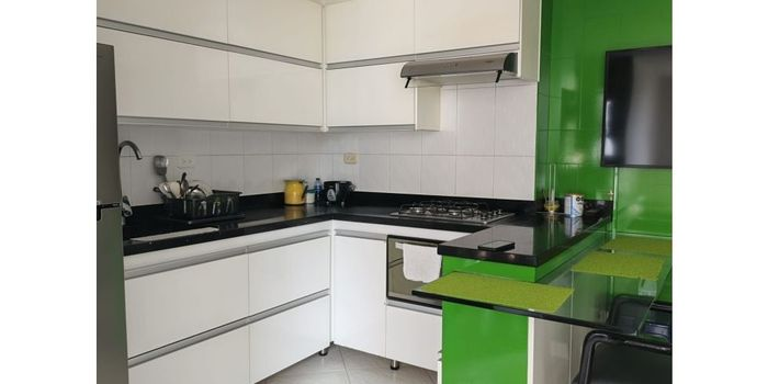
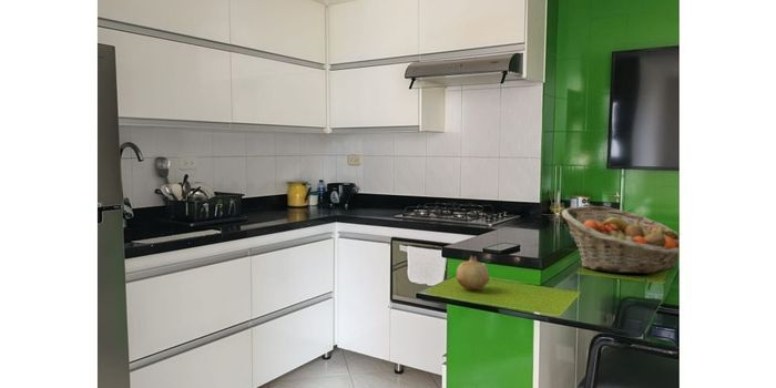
+ fruit (472, 272)
+ fruit basket (622, 236)
